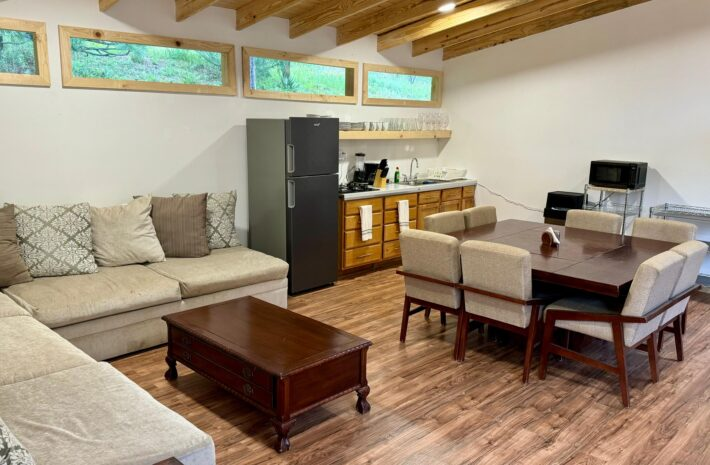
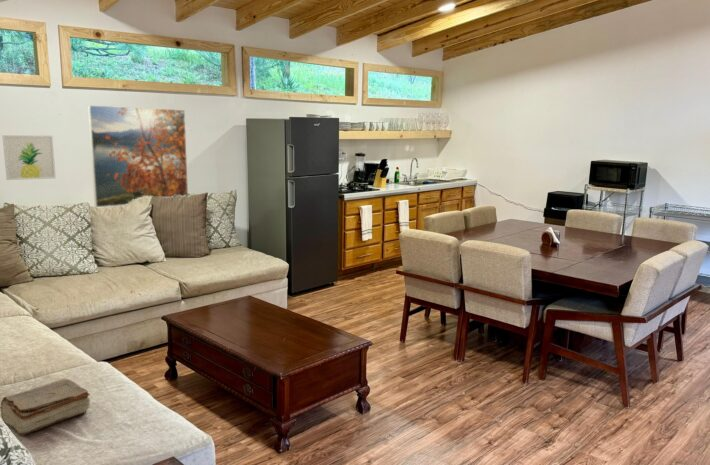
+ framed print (141, 156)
+ wall art (29, 157)
+ book (45, 405)
